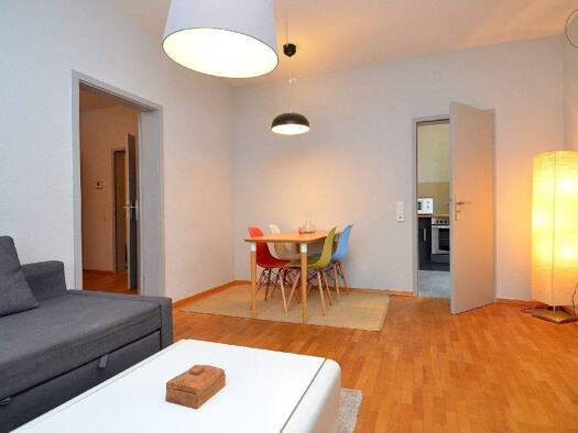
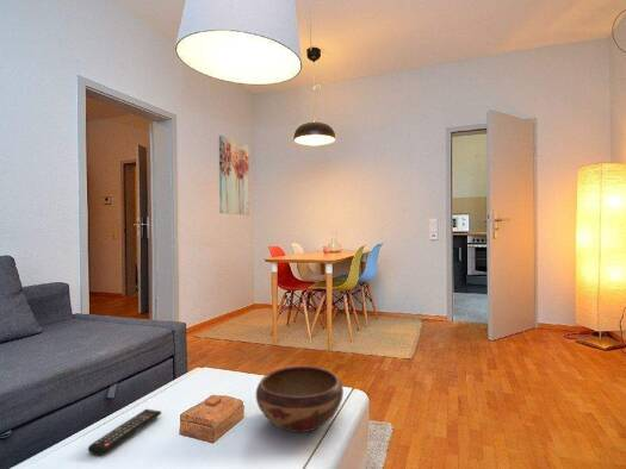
+ wall art (235, 177)
+ remote control (128, 430)
+ decorative bowl (299, 400)
